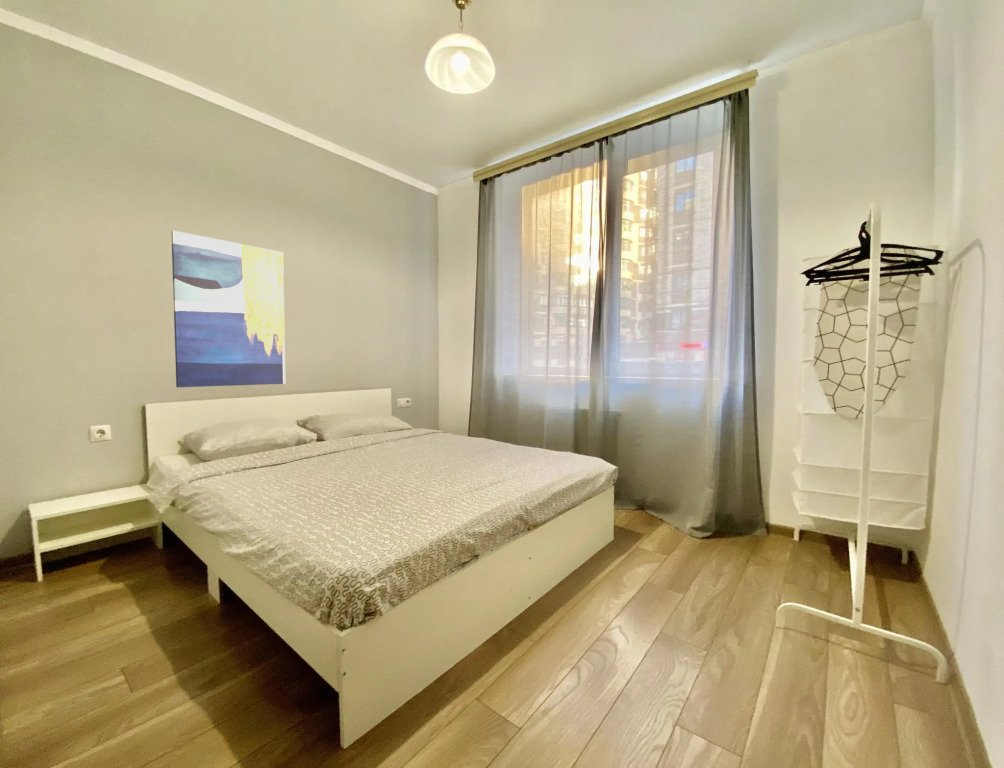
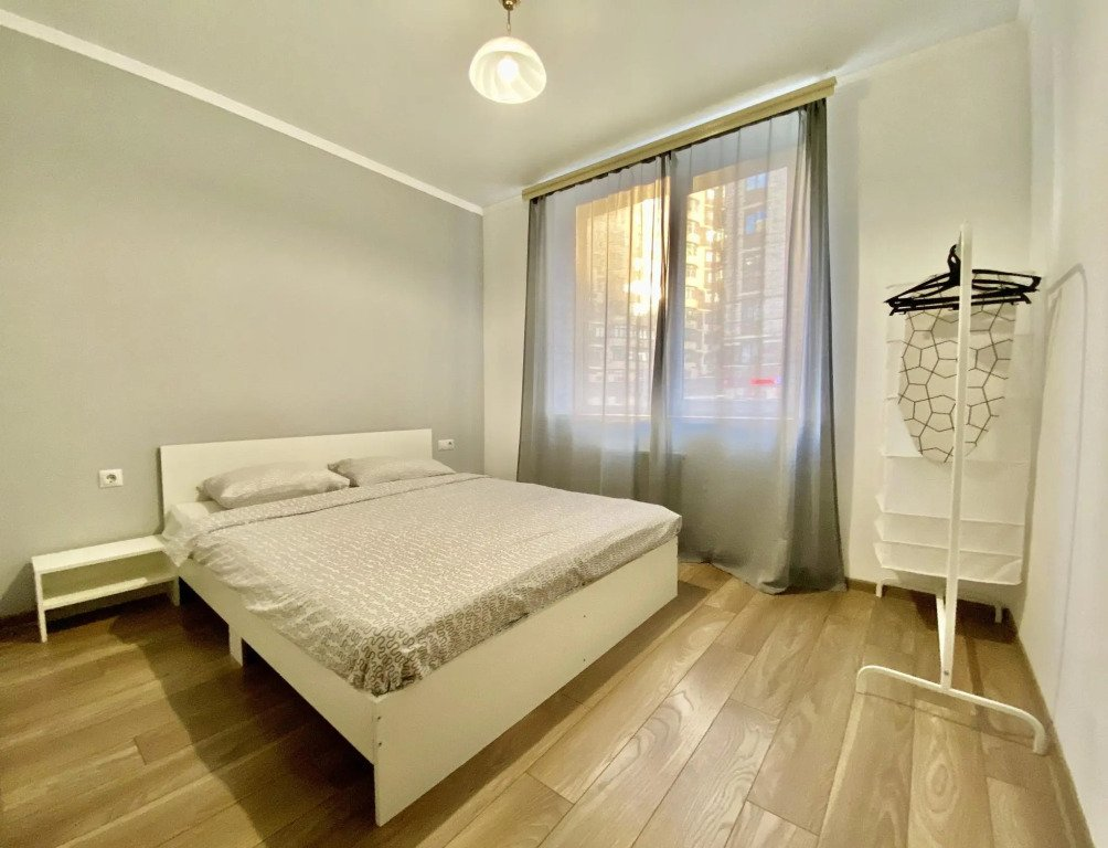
- wall art (233, 314)
